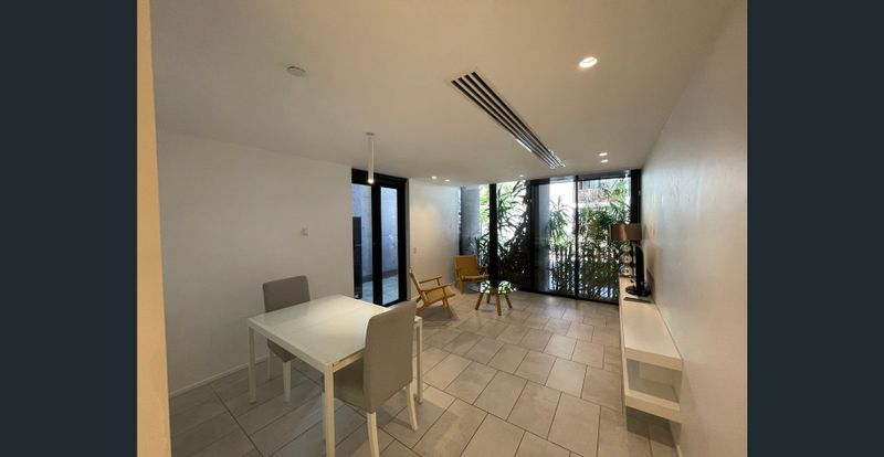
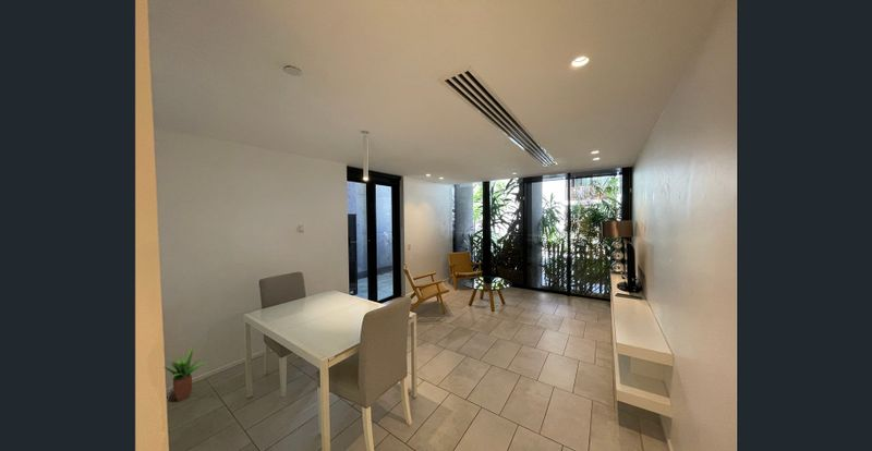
+ potted plant (185, 371)
